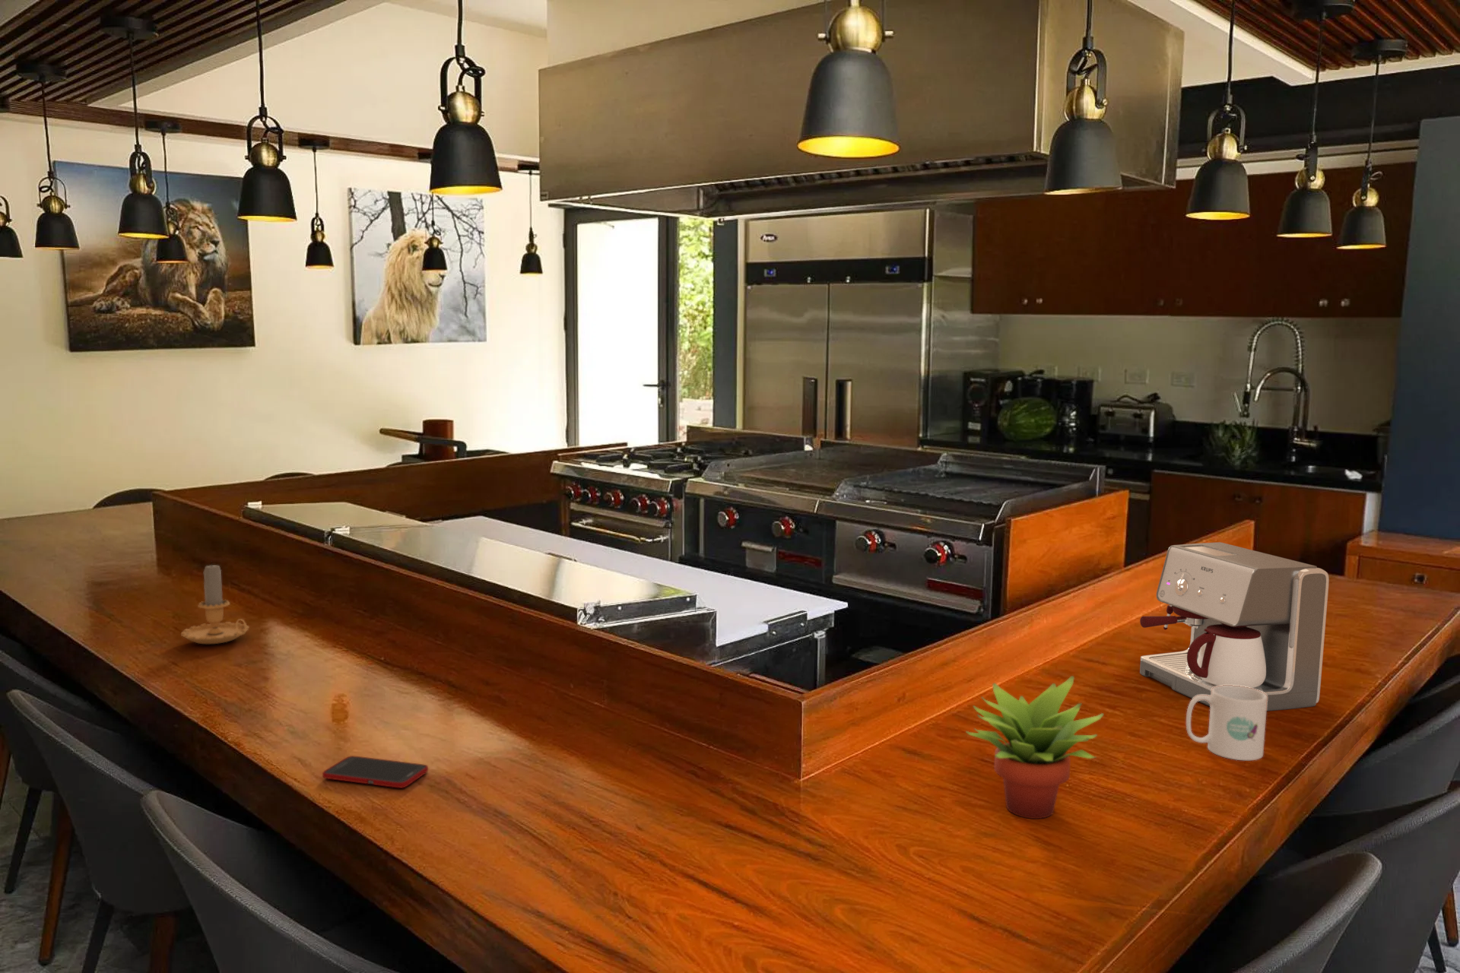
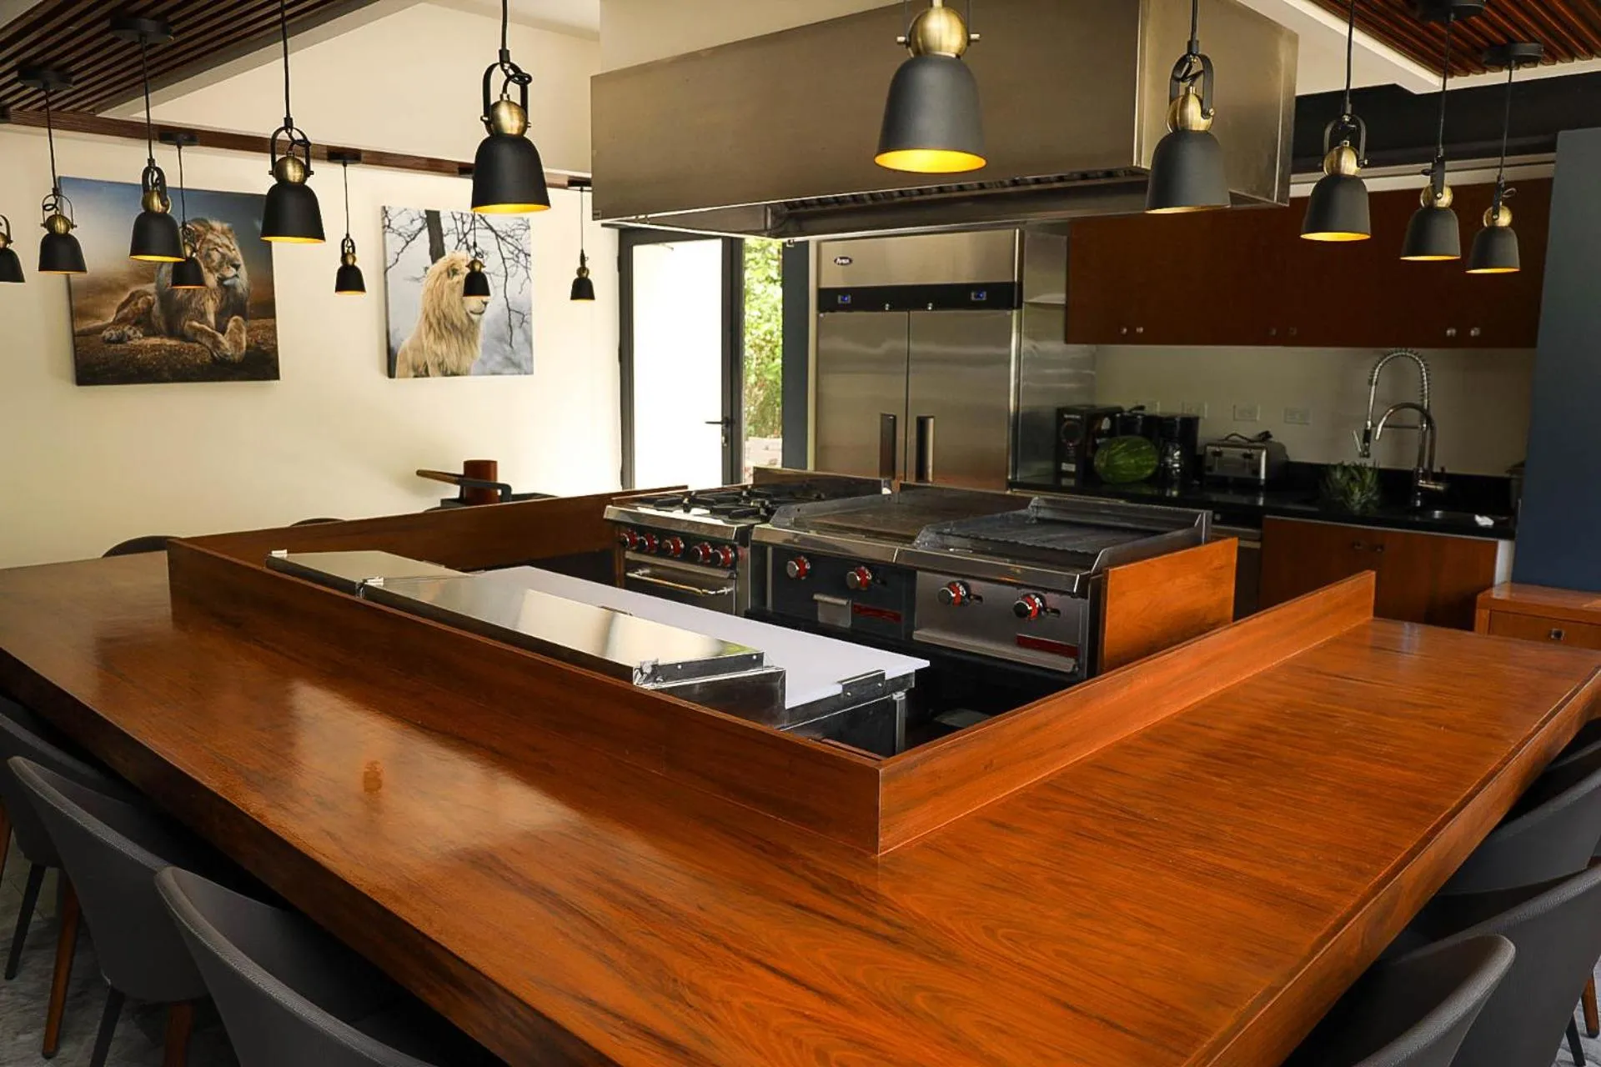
- succulent plant (1035, 749)
- coffee maker (1230, 622)
- mug (1225, 721)
- candle (218, 602)
- cell phone (376, 771)
